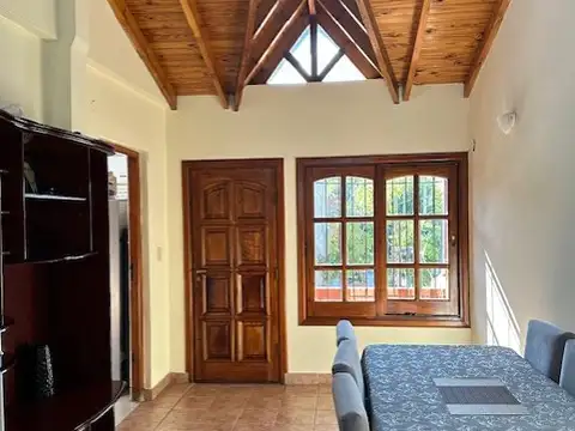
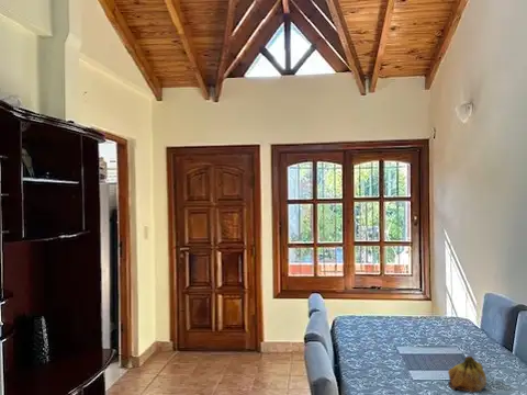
+ fruit (467, 369)
